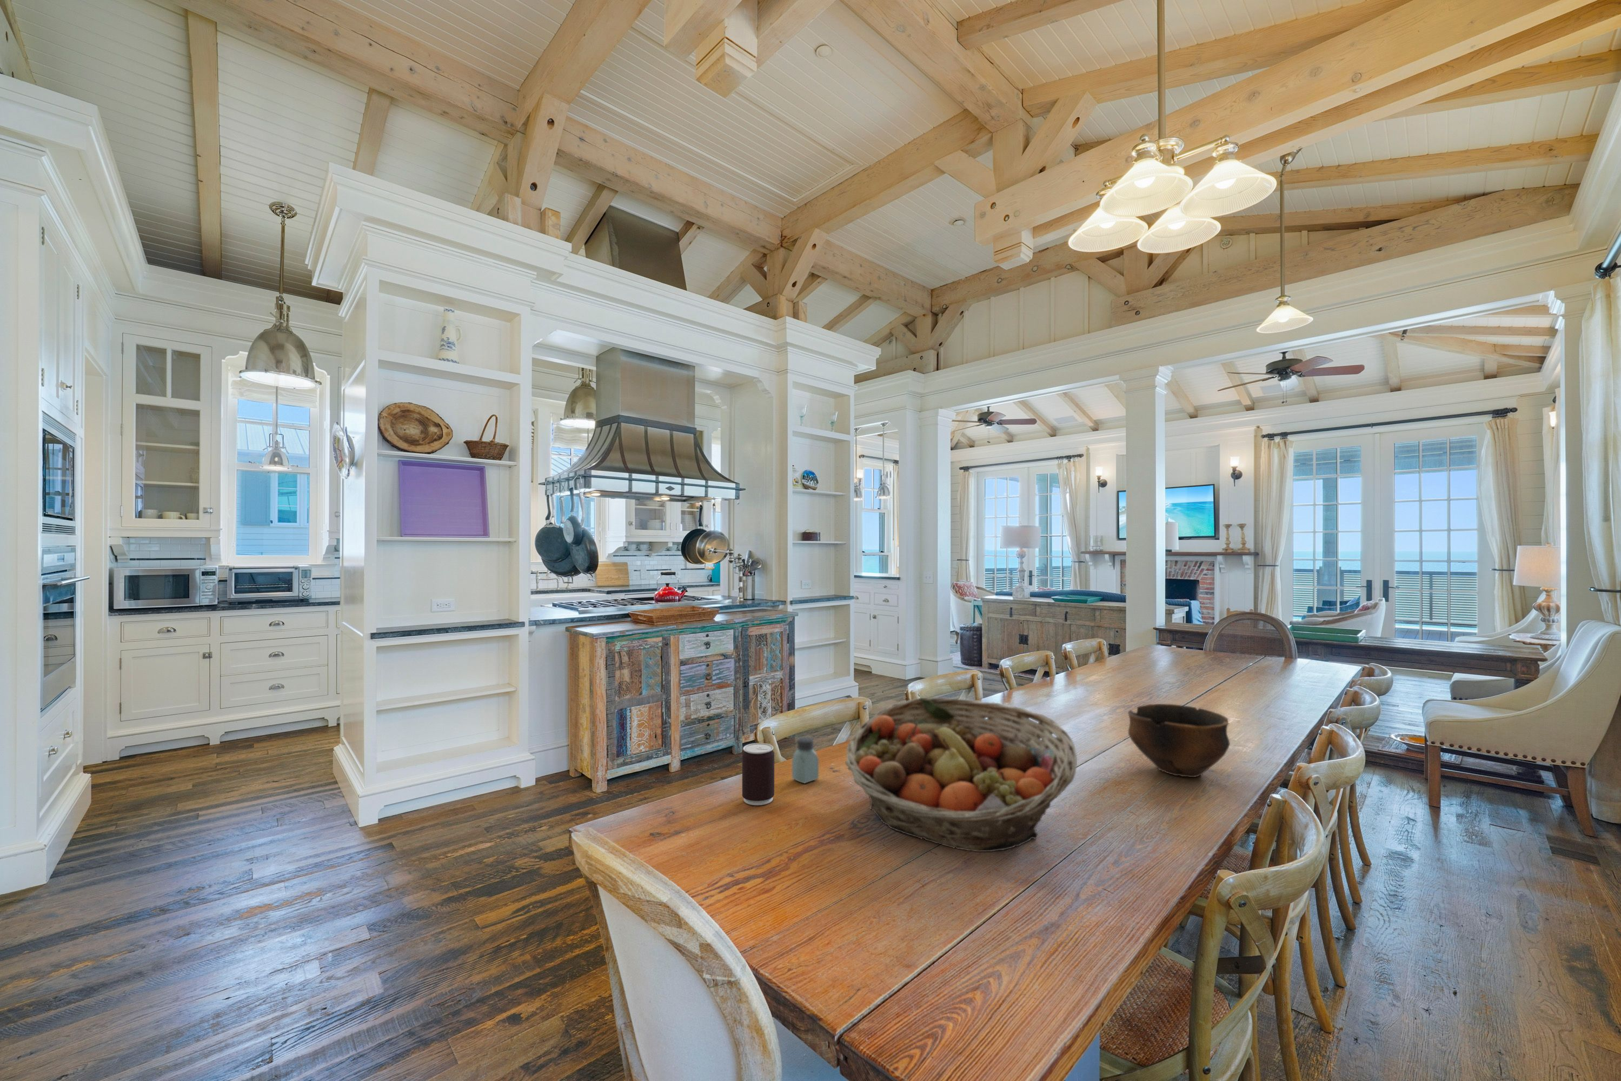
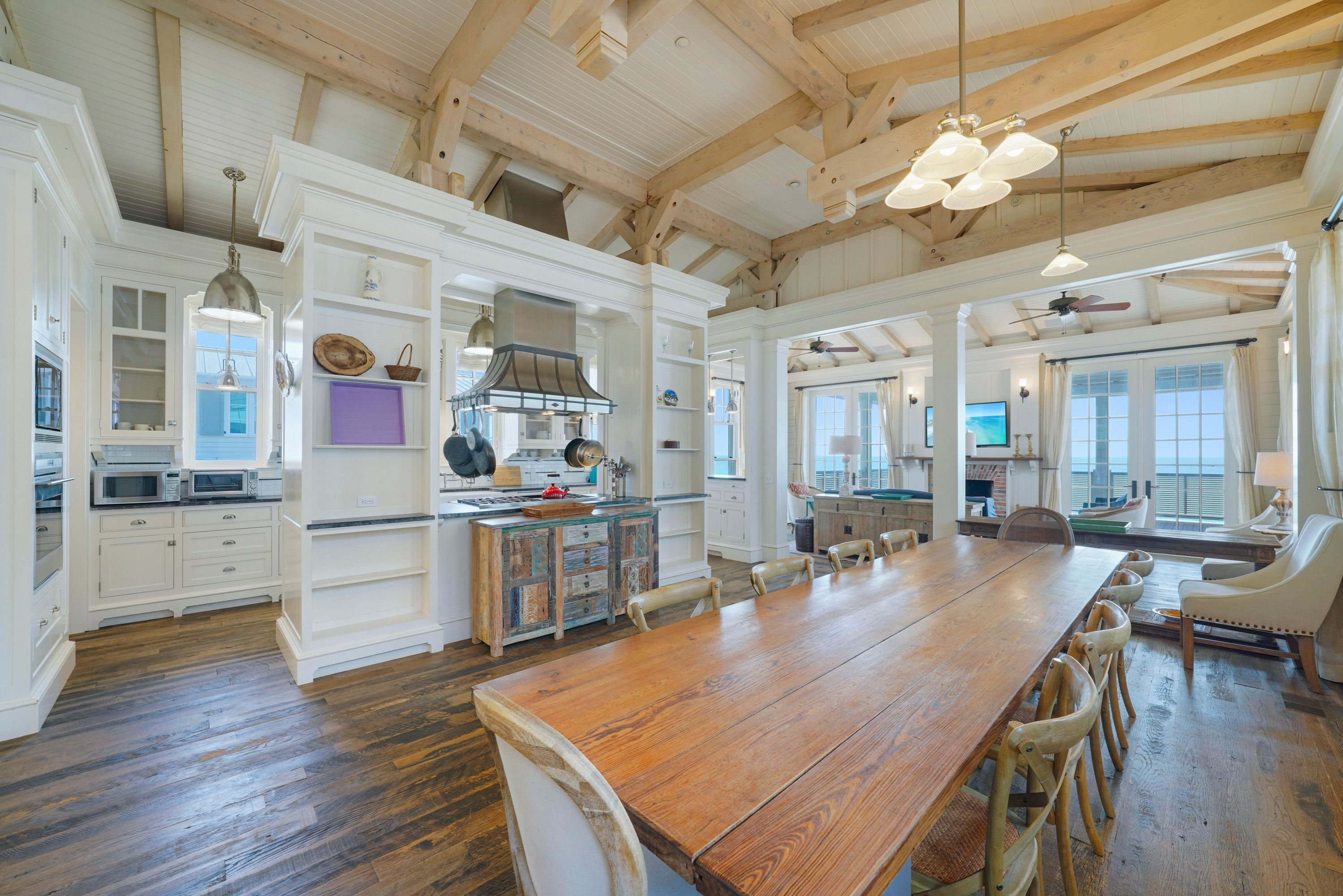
- beverage can (758, 773)
- bowl (1177, 742)
- saltshaker (805, 759)
- fruit basket (955, 766)
